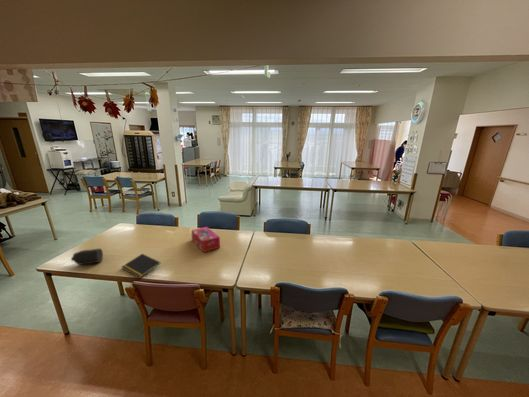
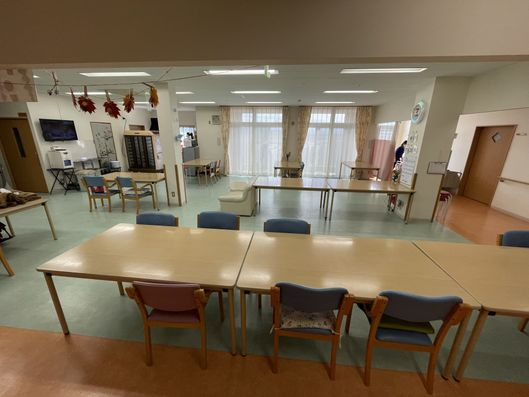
- tissue box (205, 238)
- atomizer (87, 256)
- notepad (141, 265)
